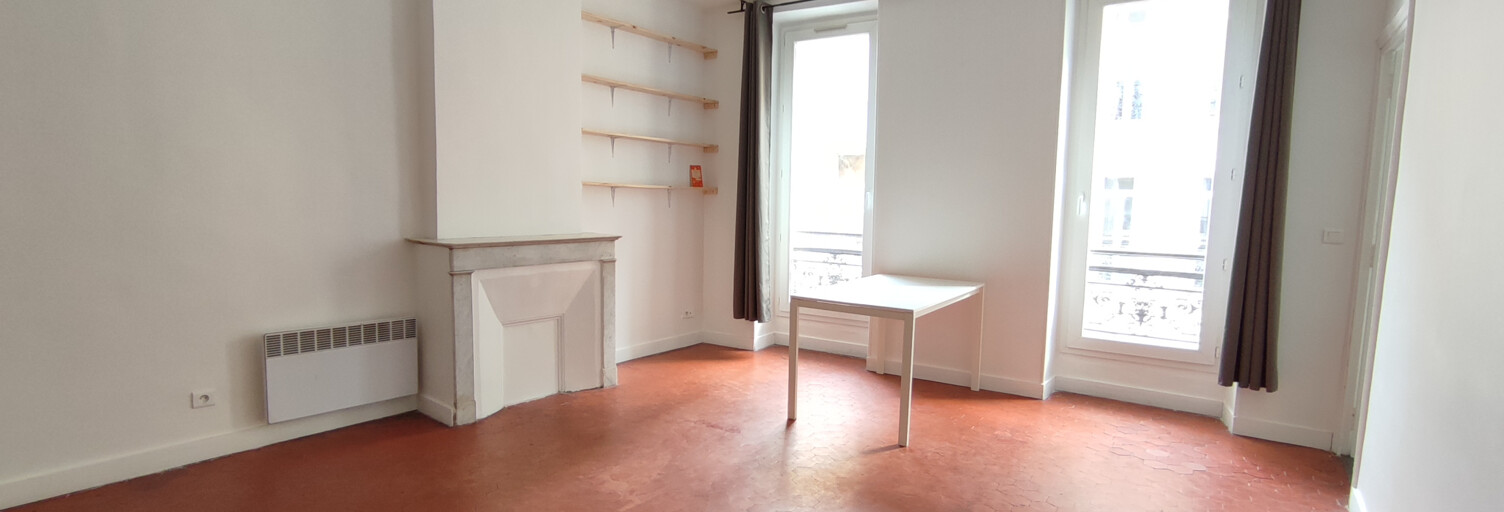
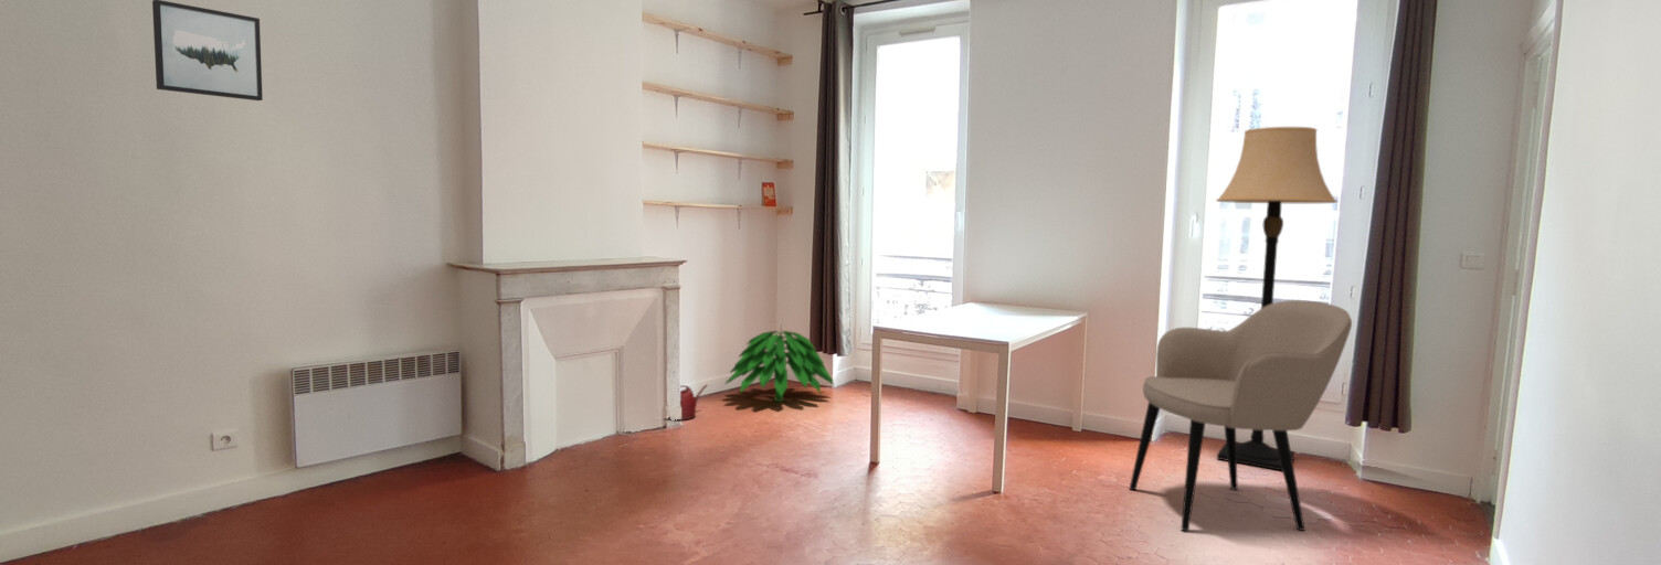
+ wall art (209, 52)
+ lamp (1267, 297)
+ watering can (689, 399)
+ indoor plant (780, 362)
+ armchair (1237, 405)
